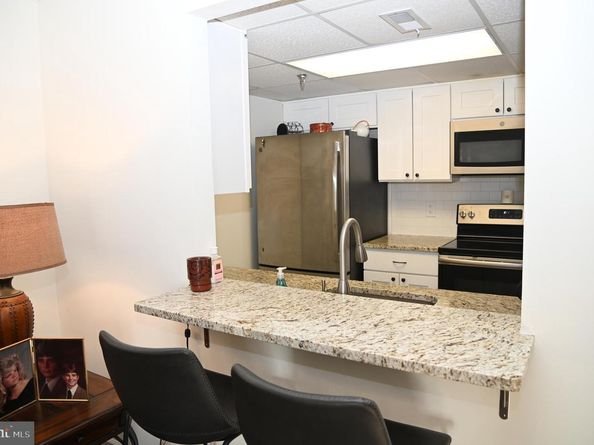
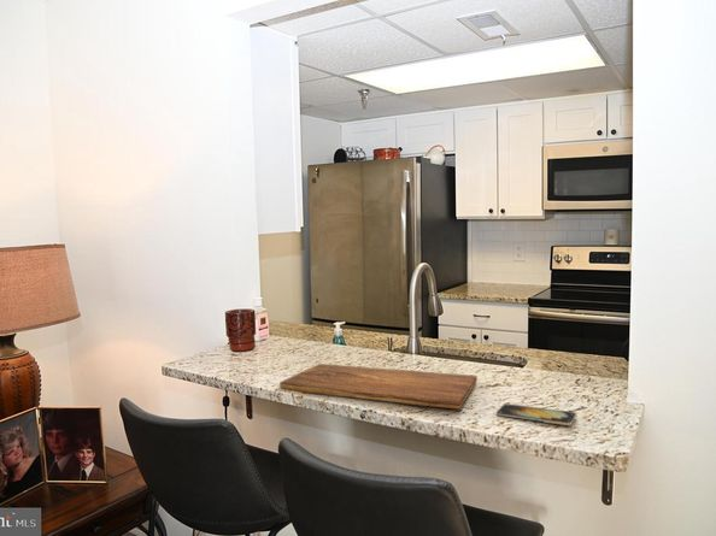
+ cutting board (378, 382)
+ smartphone (535, 413)
